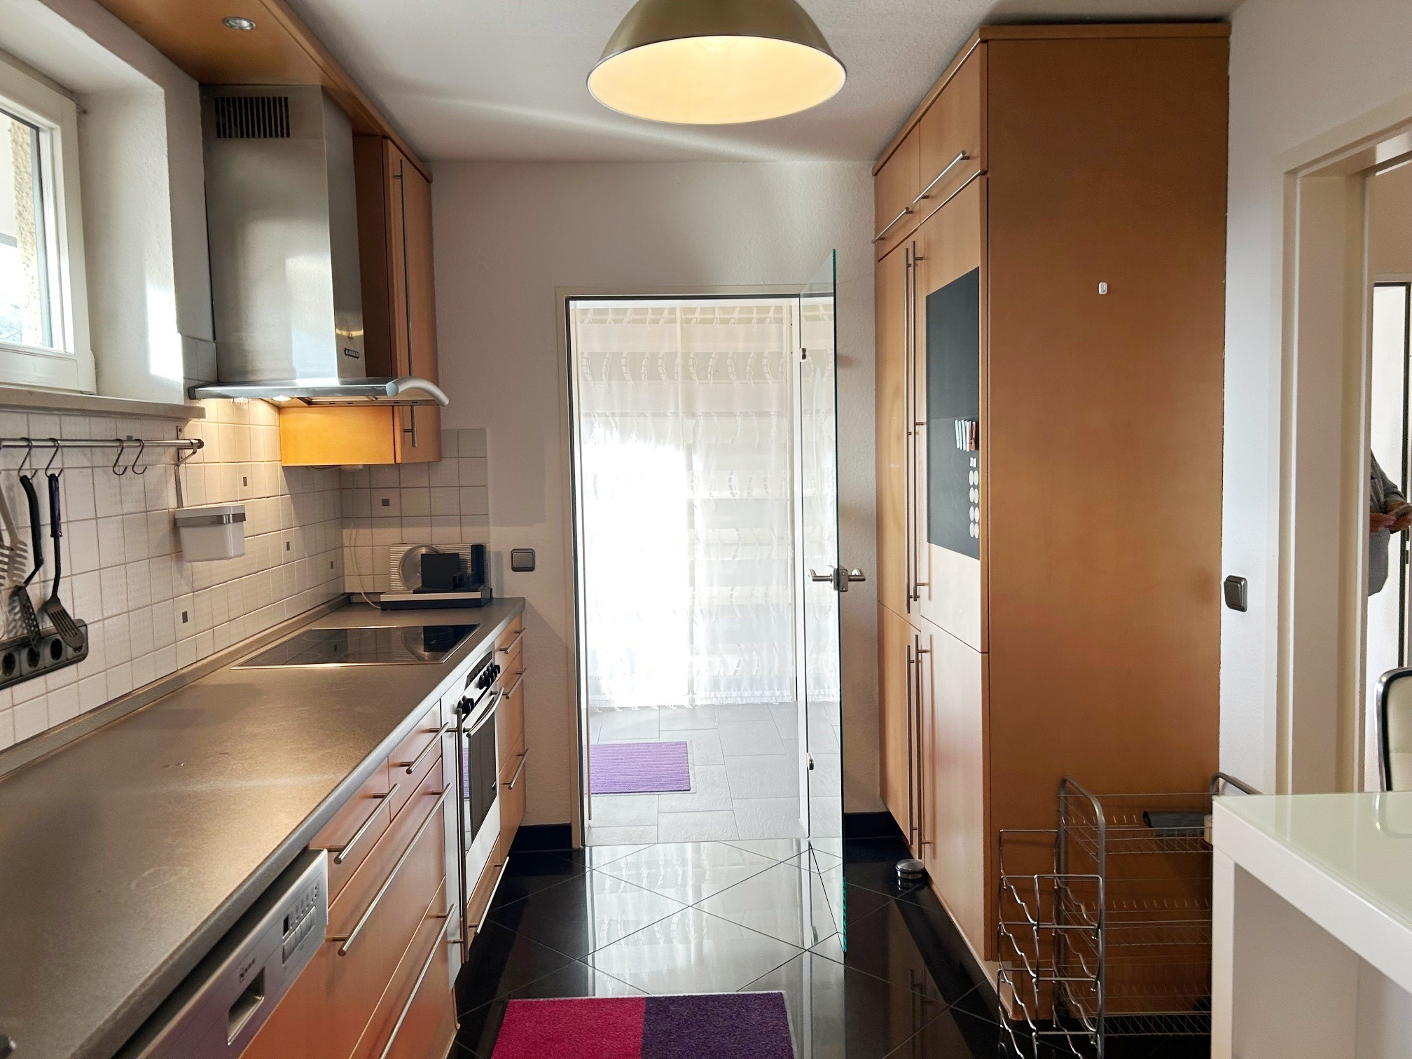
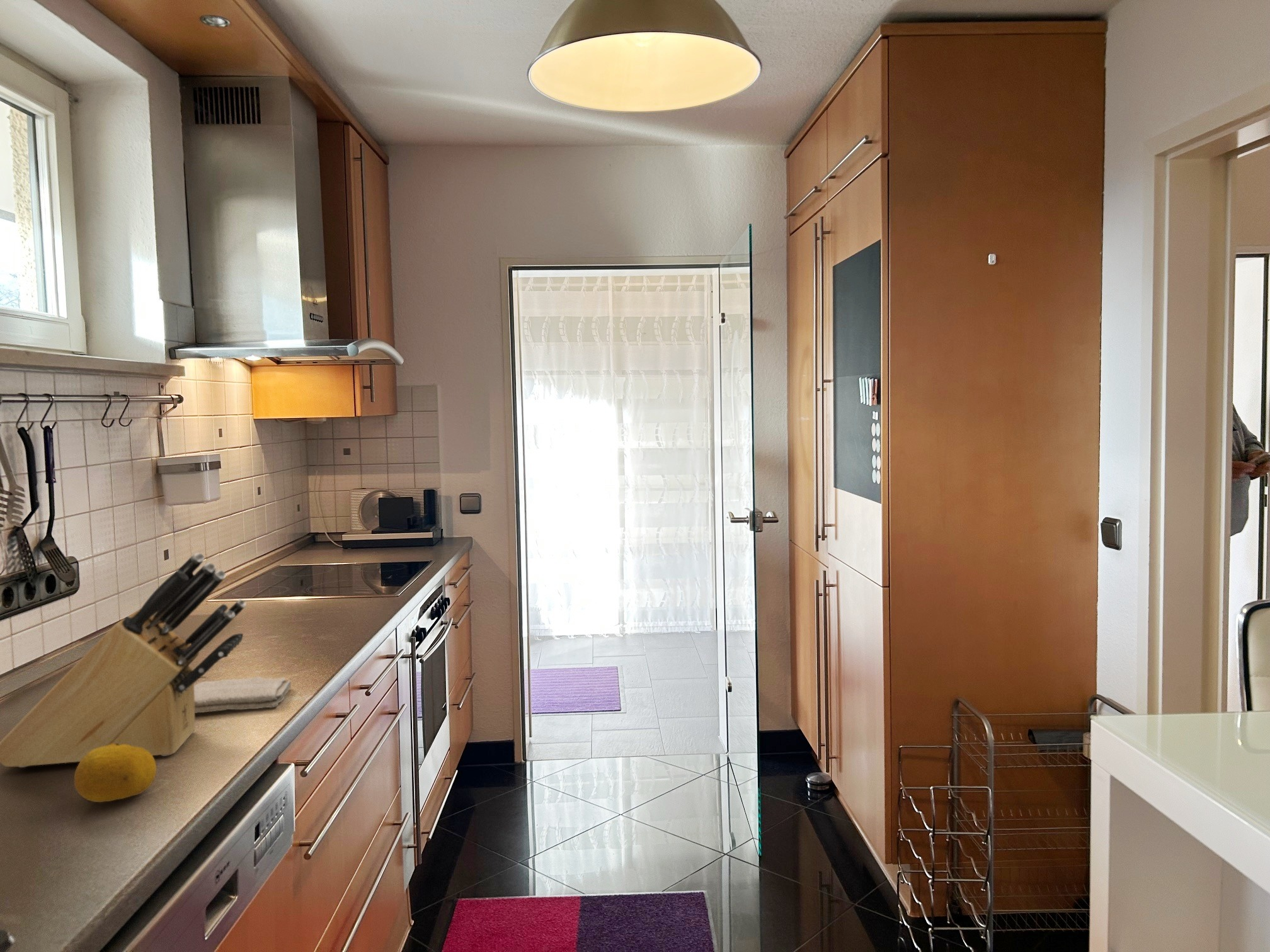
+ fruit (115, 771)
+ washcloth (235, 694)
+ knife block (125, 654)
